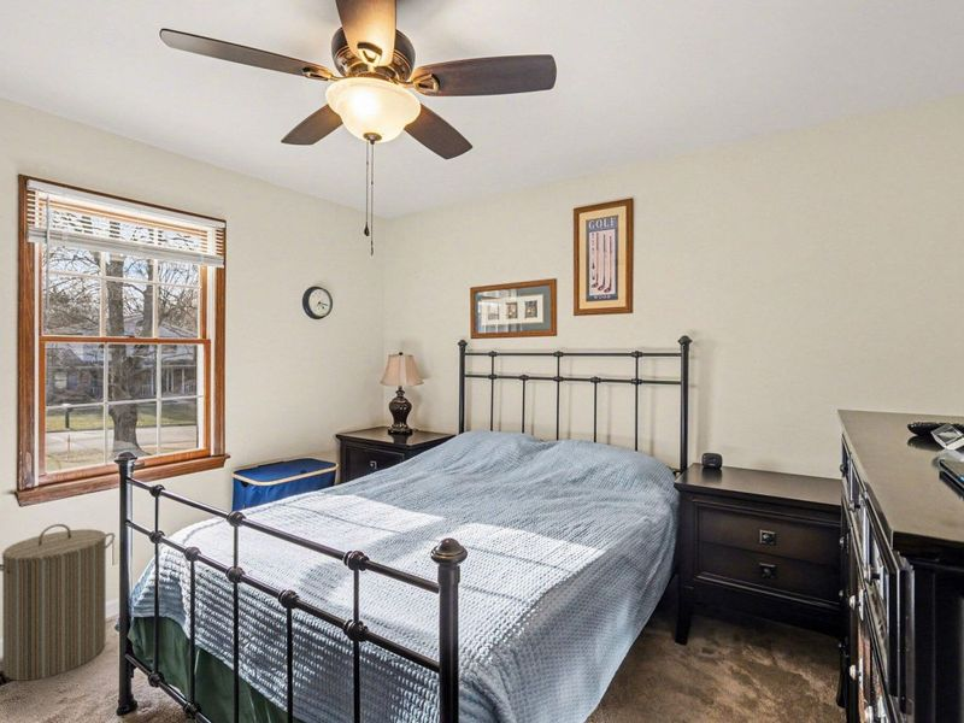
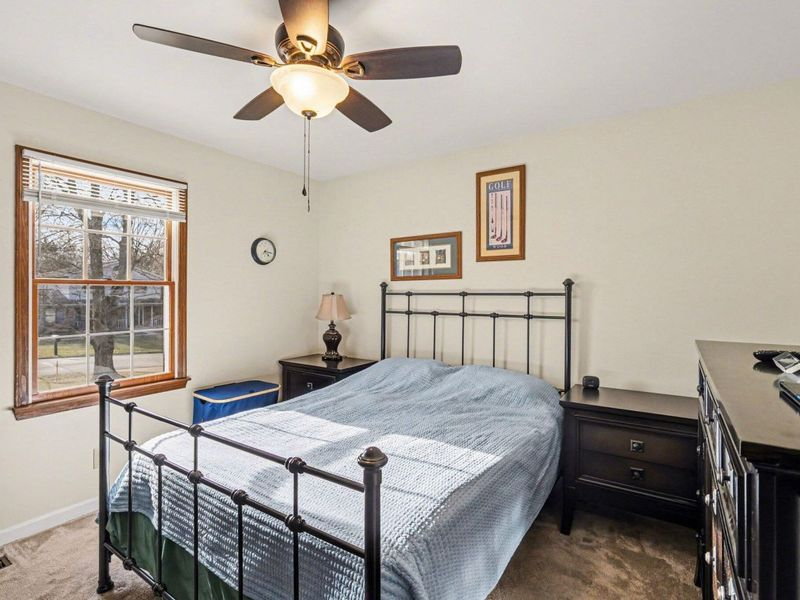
- laundry hamper (57, 590)
